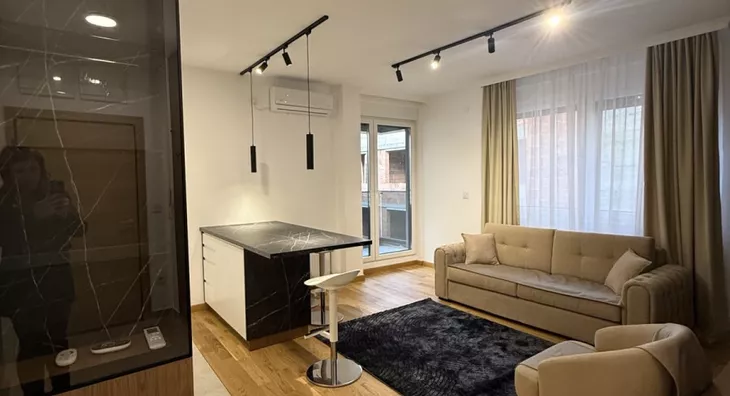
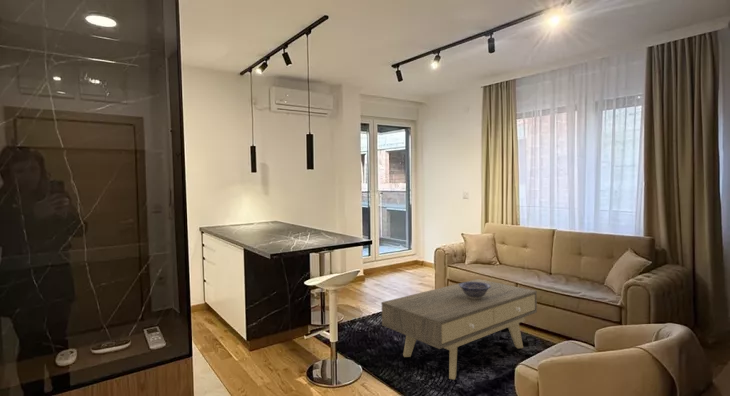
+ decorative bowl (474, 290)
+ coffee table (464, 324)
